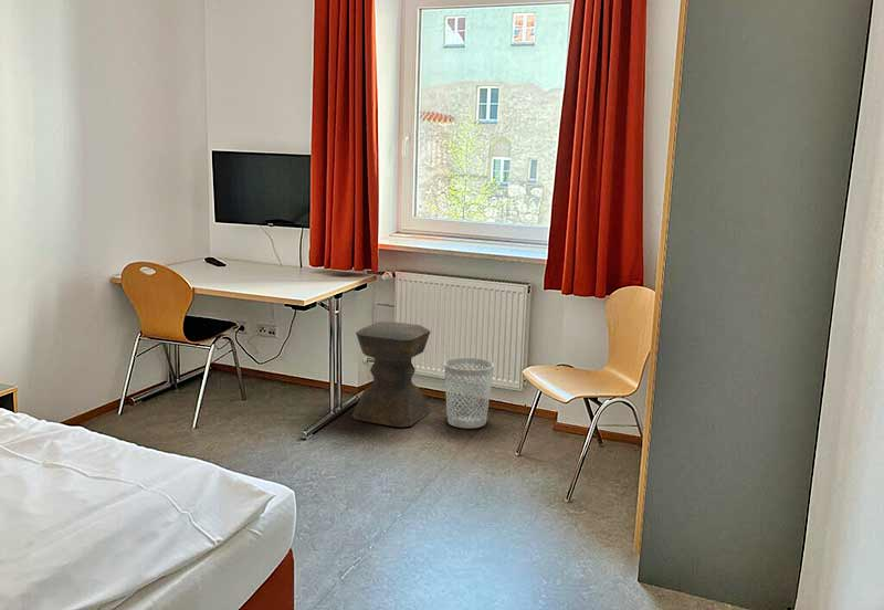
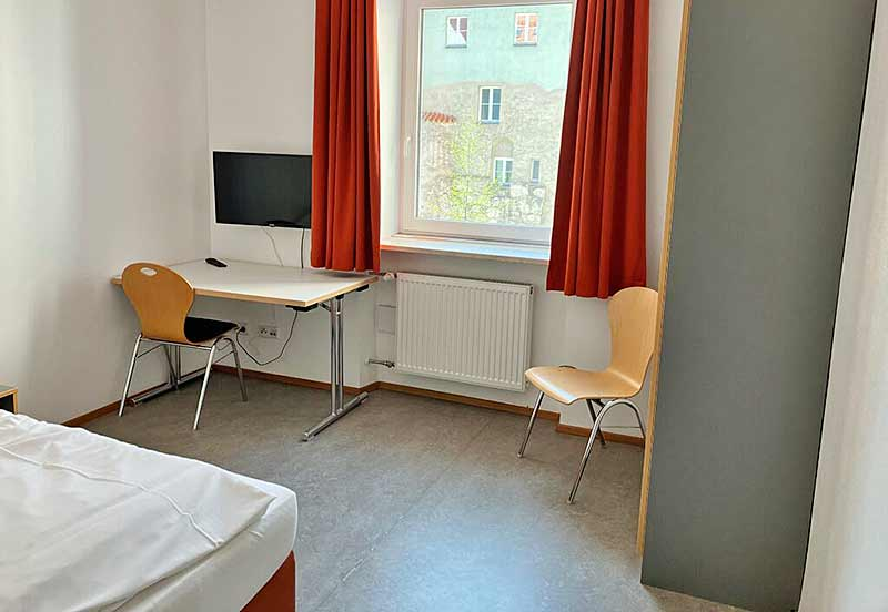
- stool (392, 370)
- wastebasket (467, 392)
